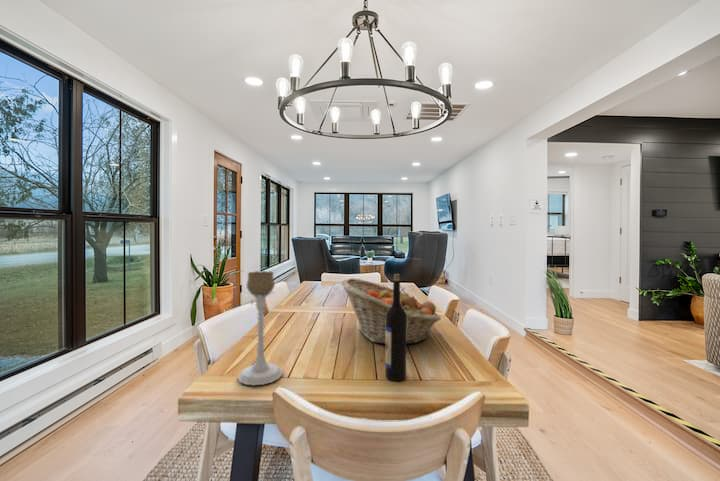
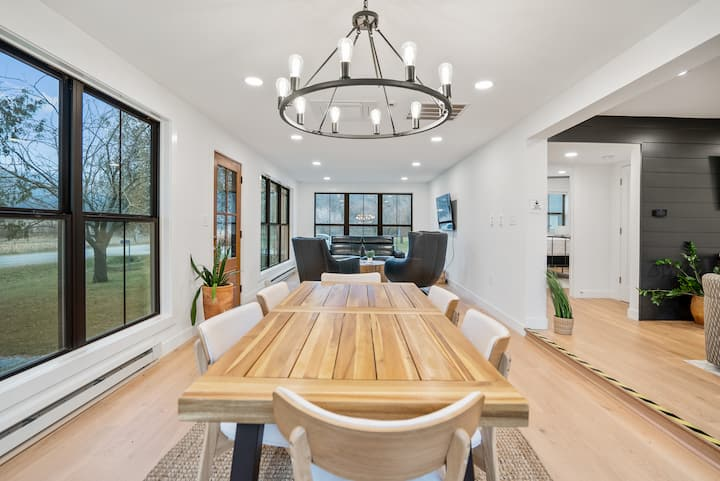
- fruit basket (388, 306)
- wine bottle (396, 325)
- candle holder (260, 324)
